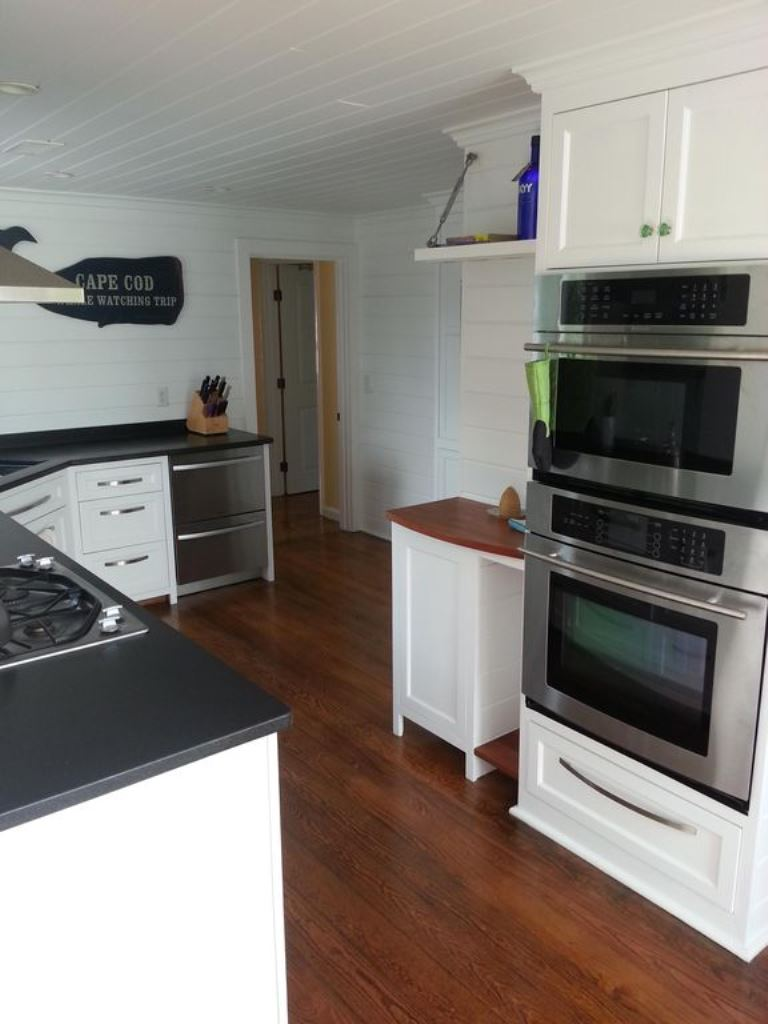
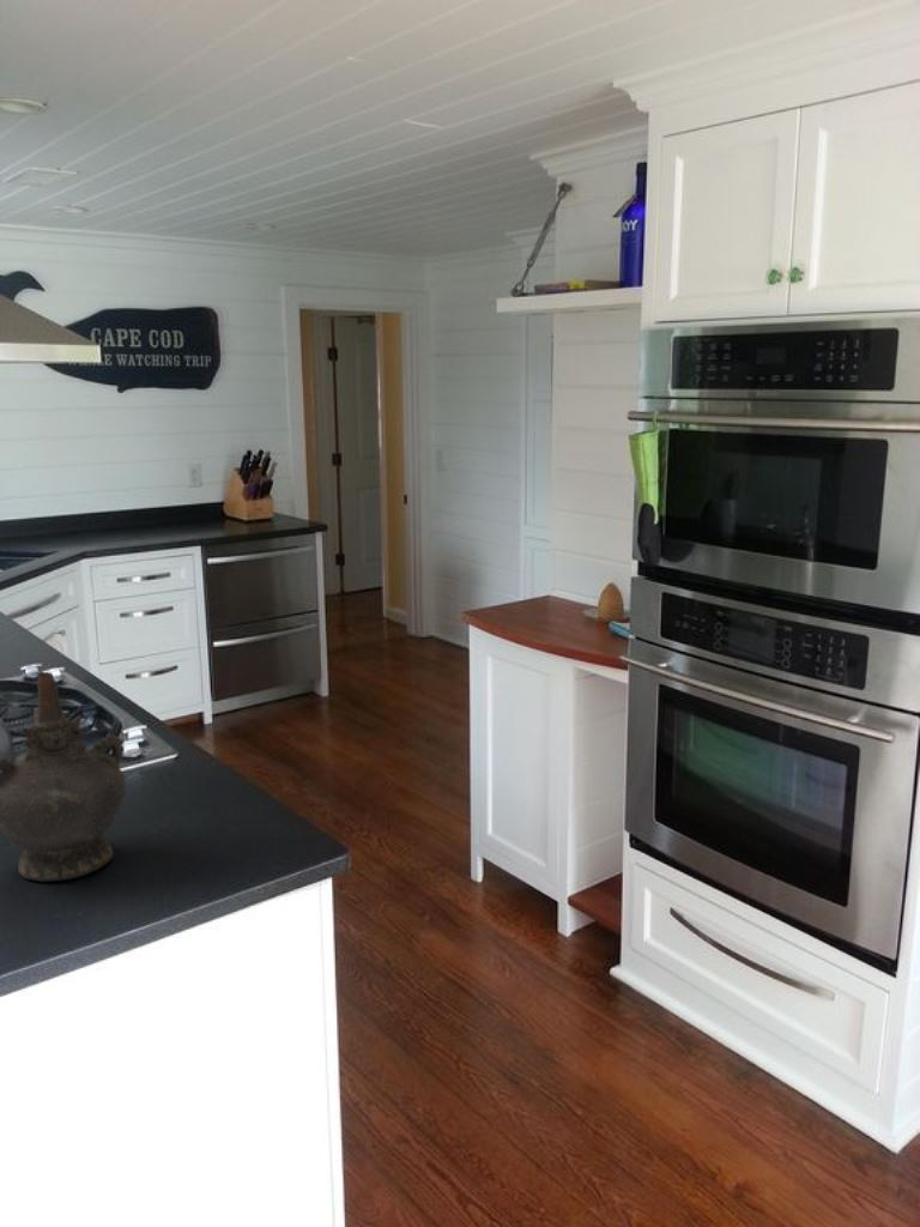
+ ceremonial vessel (55, 767)
